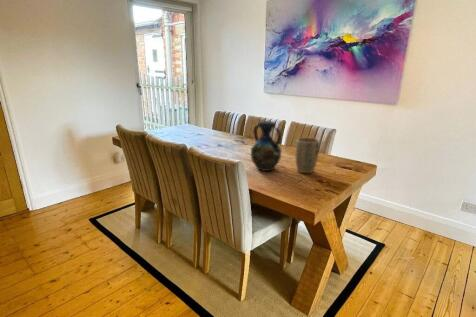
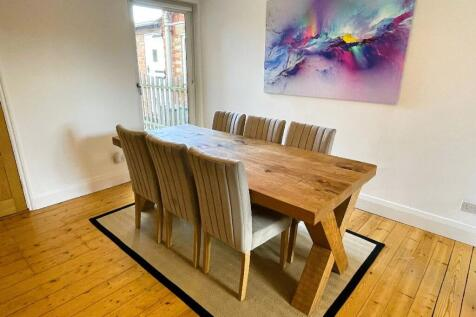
- vase (266, 146)
- plant pot (306, 155)
